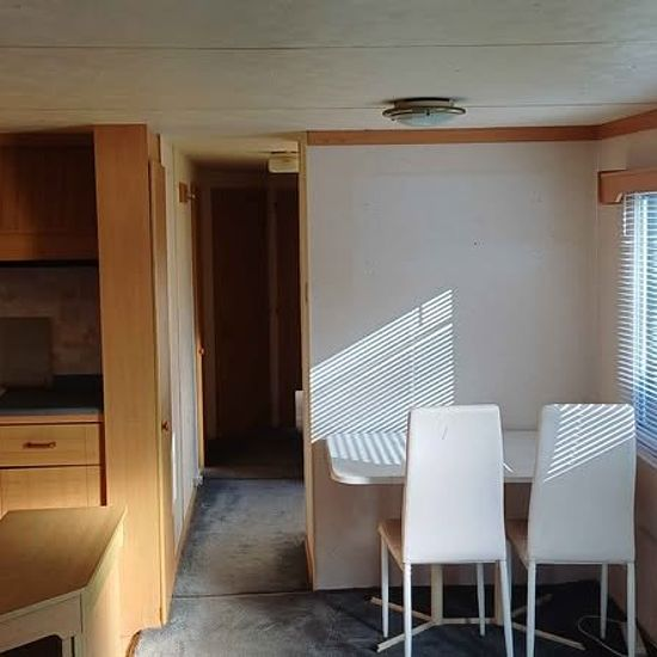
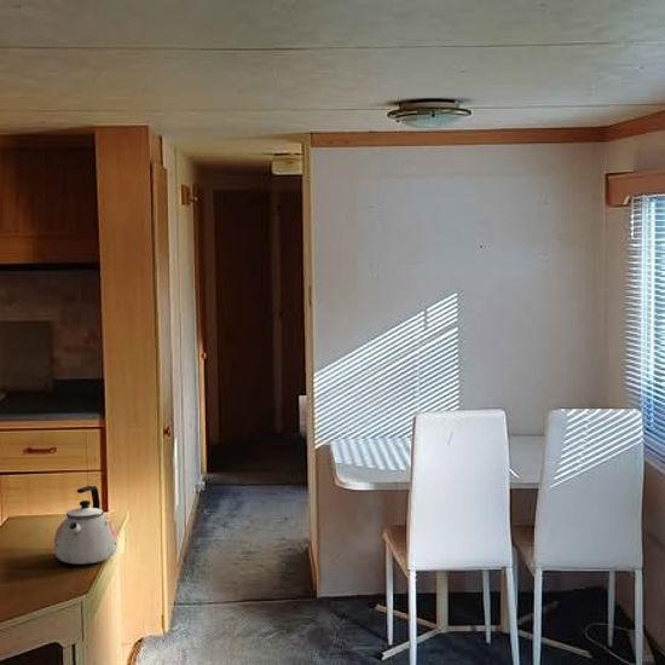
+ kettle (85, 522)
